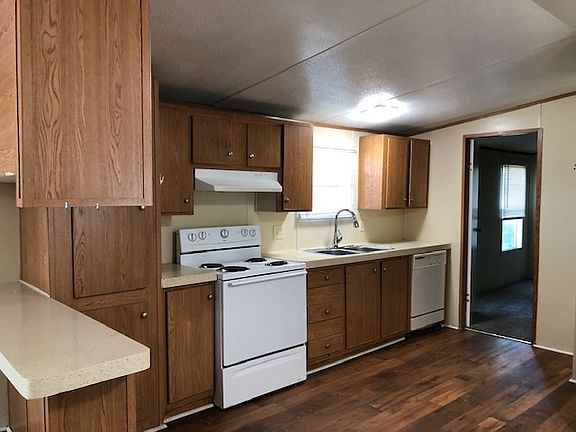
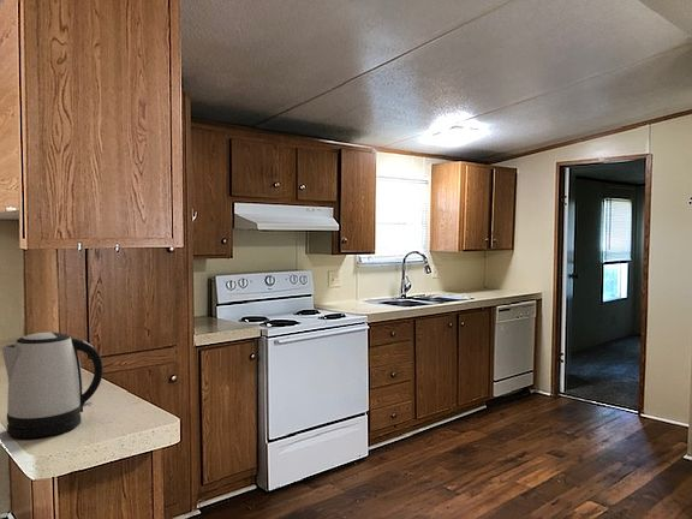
+ kettle (54, 378)
